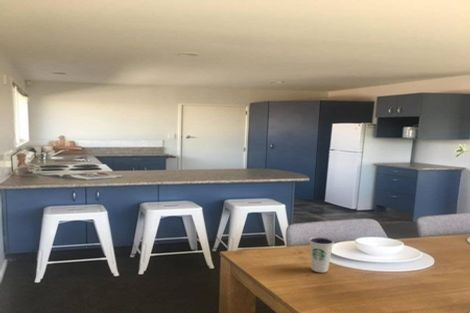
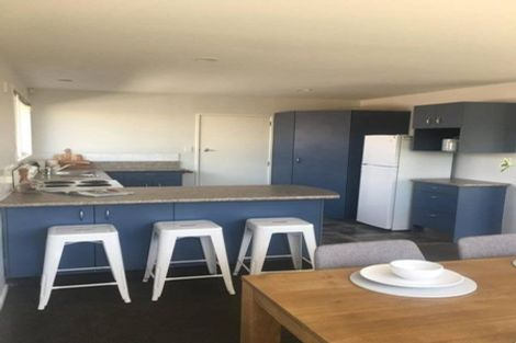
- dixie cup (320, 255)
